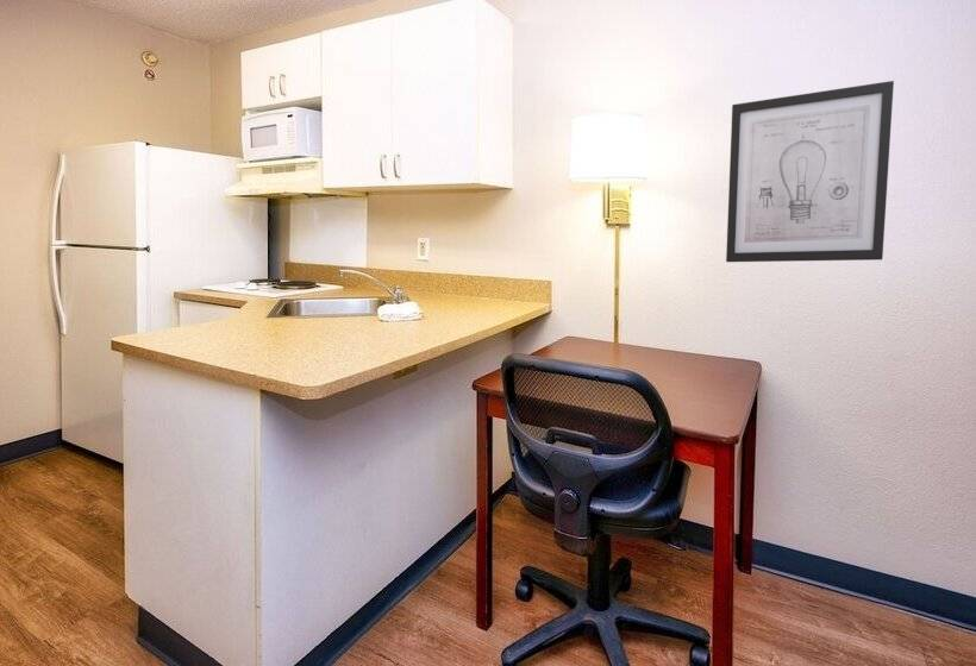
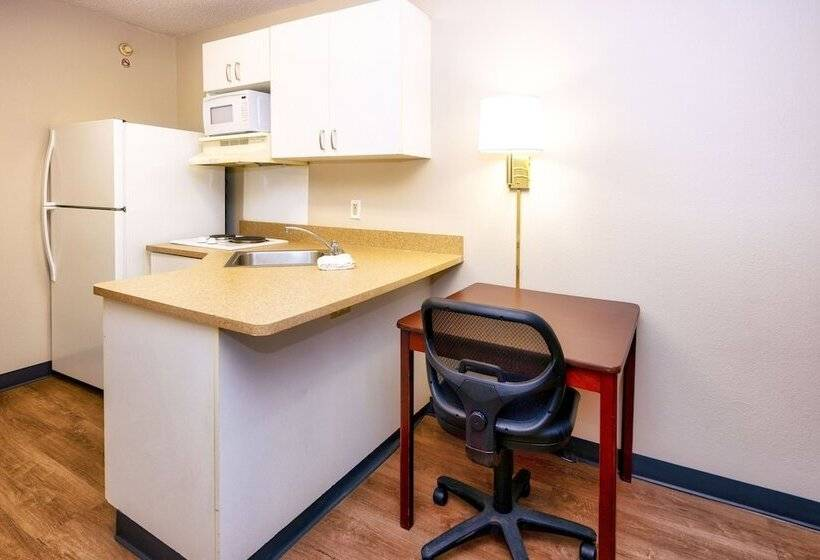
- wall art (803, 178)
